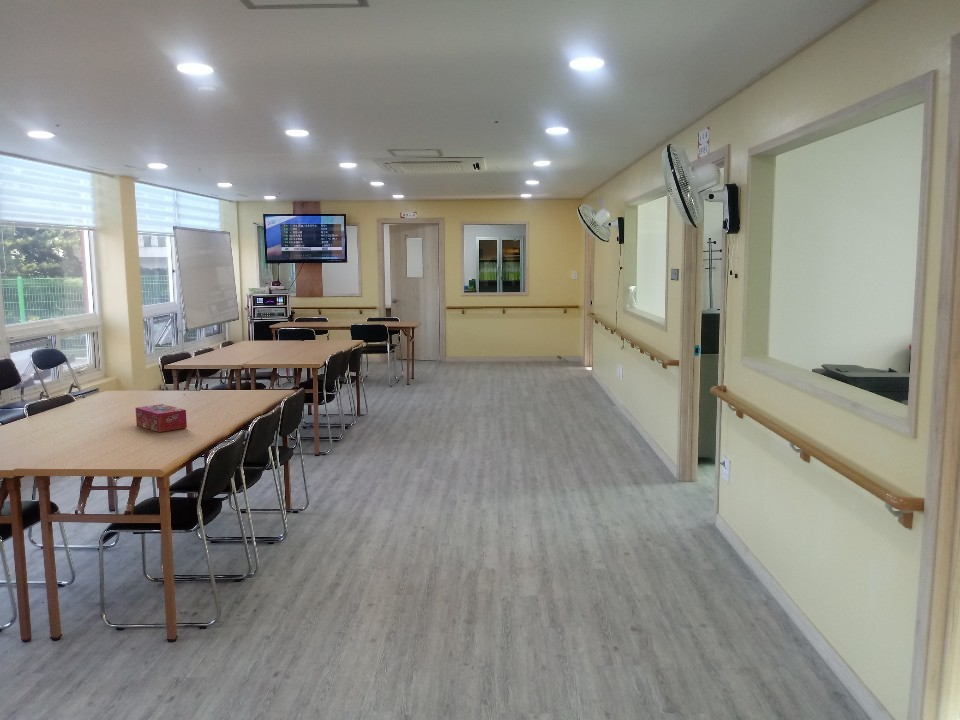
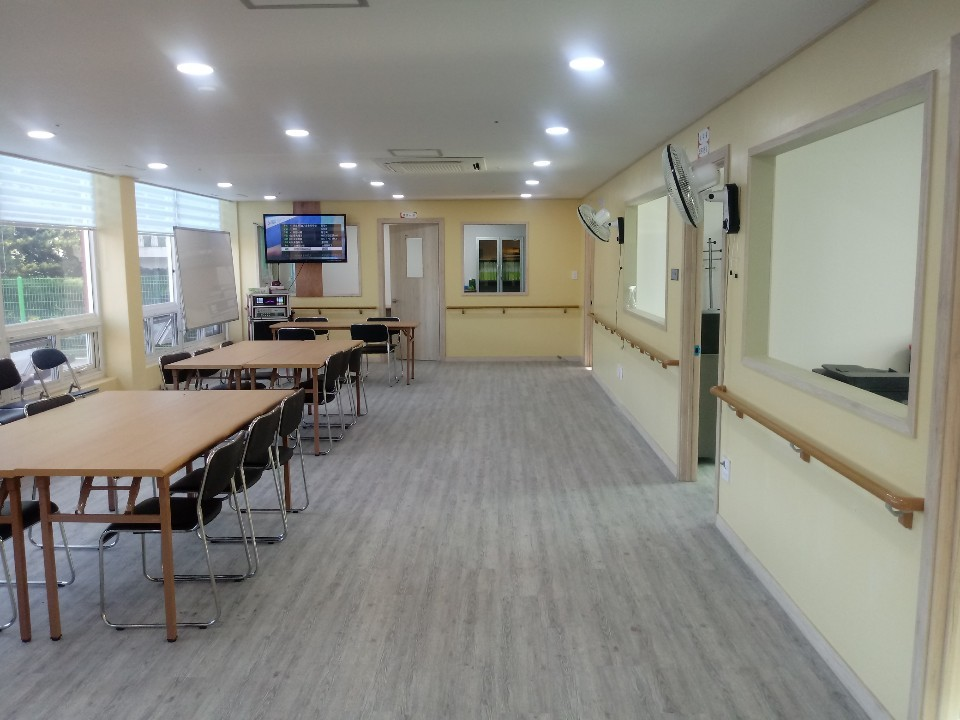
- tissue box (160, 417)
